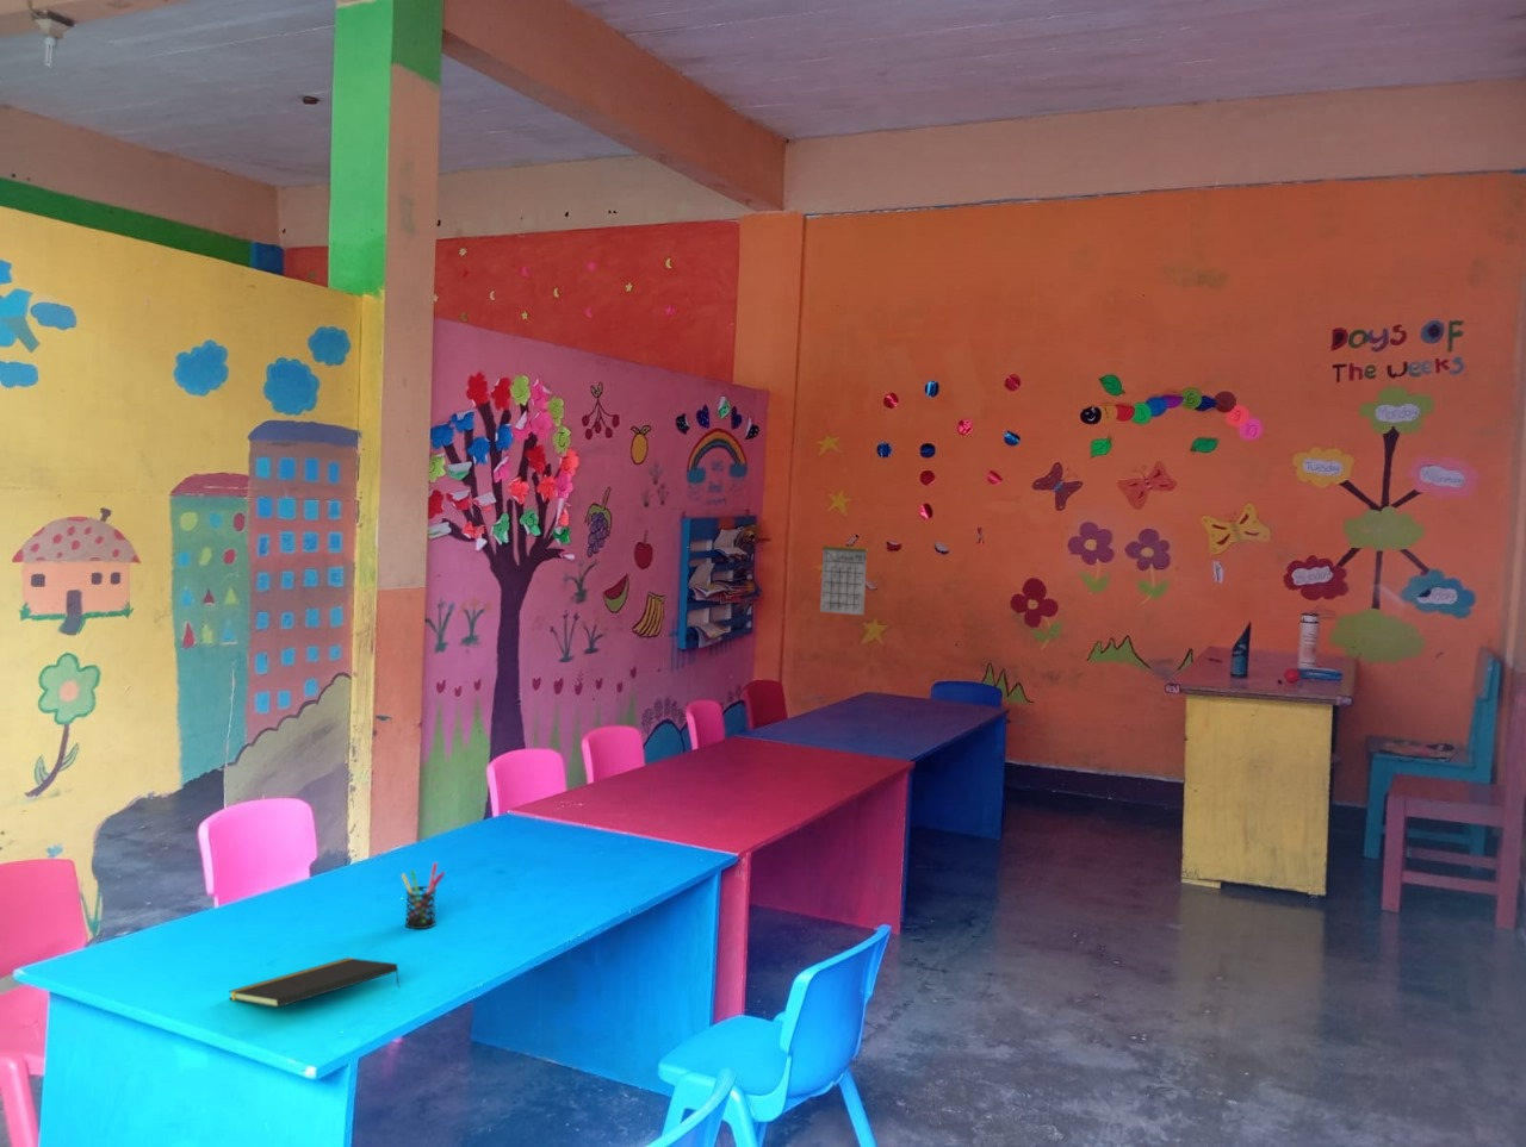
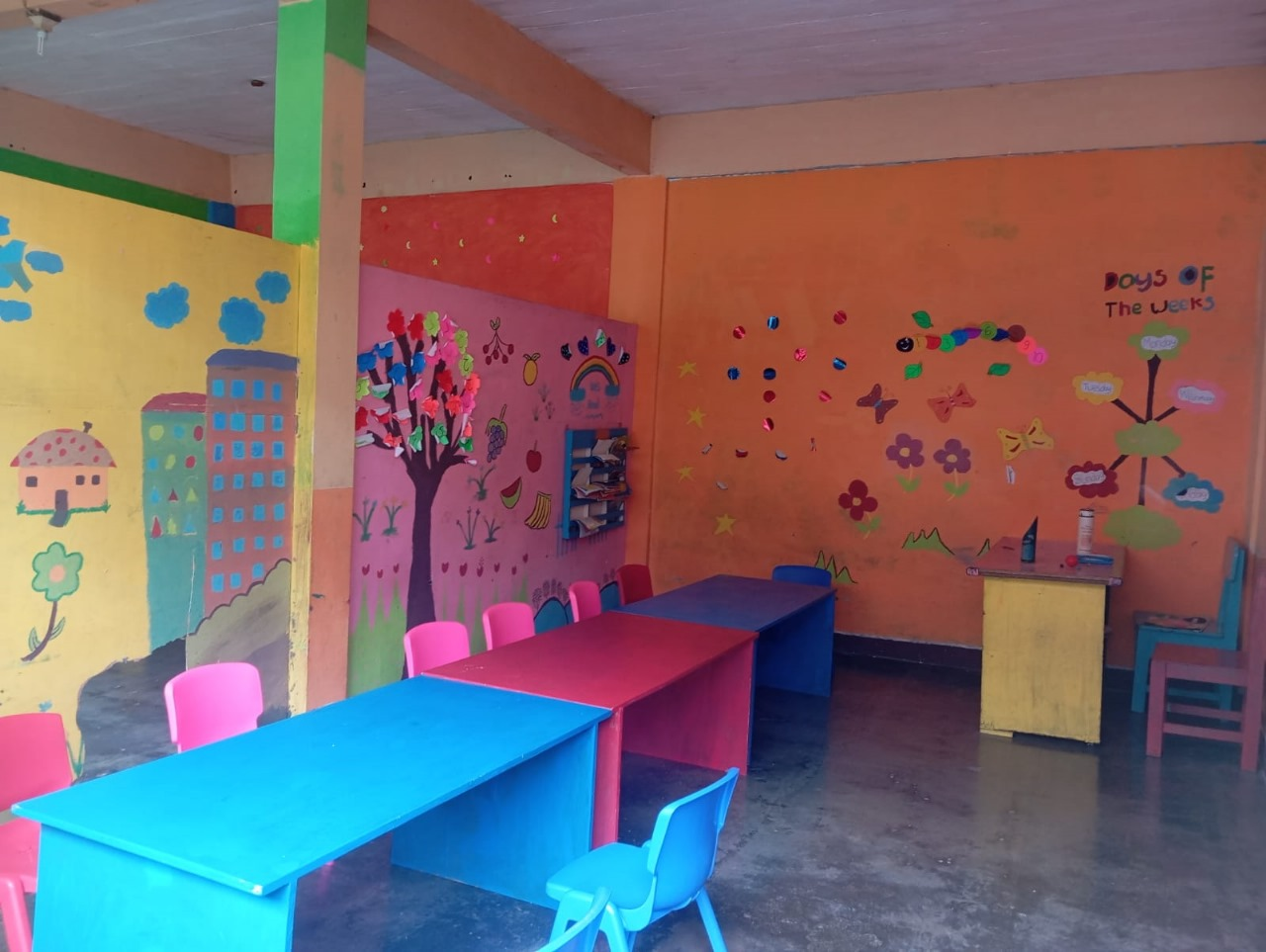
- notepad (313, 981)
- calendar (843, 572)
- pen holder (421, 894)
